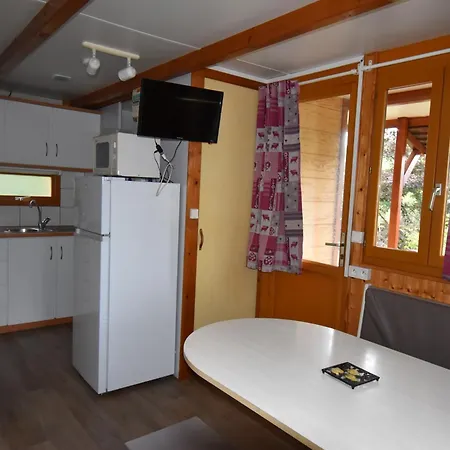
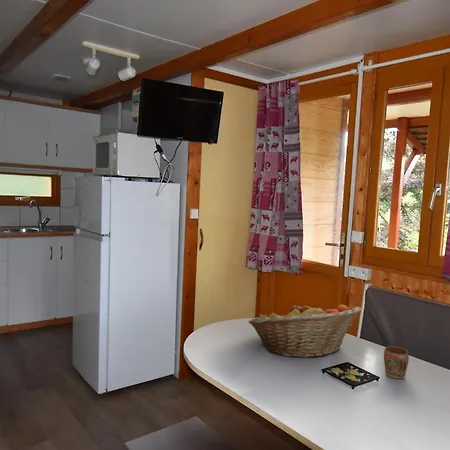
+ mug (395, 363)
+ fruit basket (305, 324)
